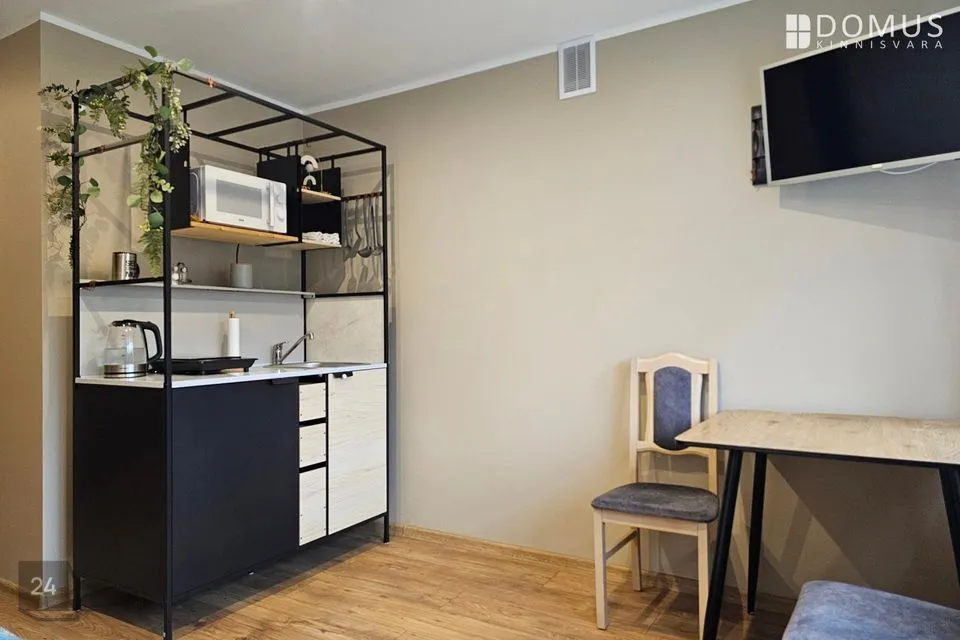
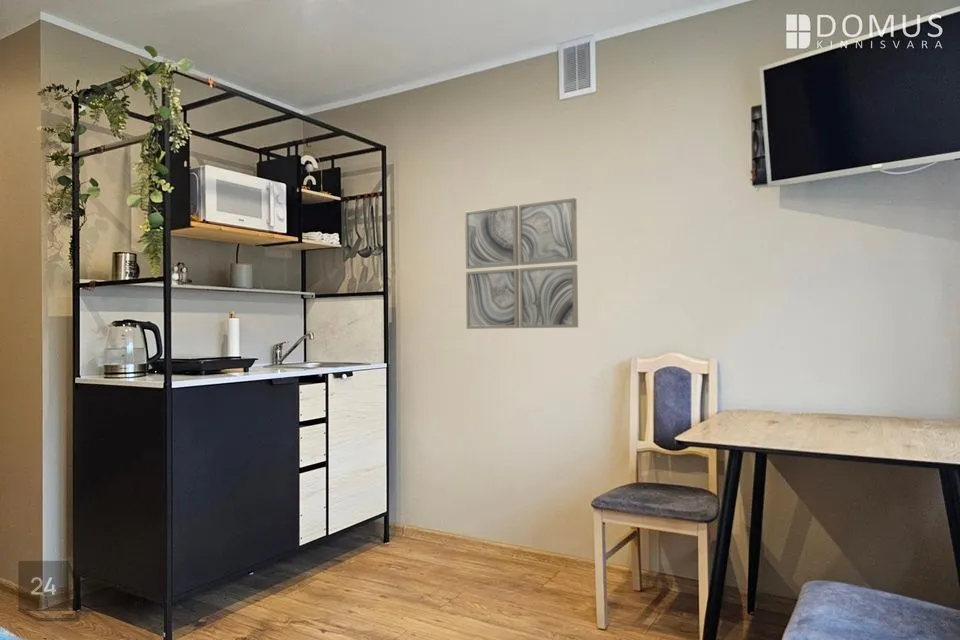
+ wall art (519, 268)
